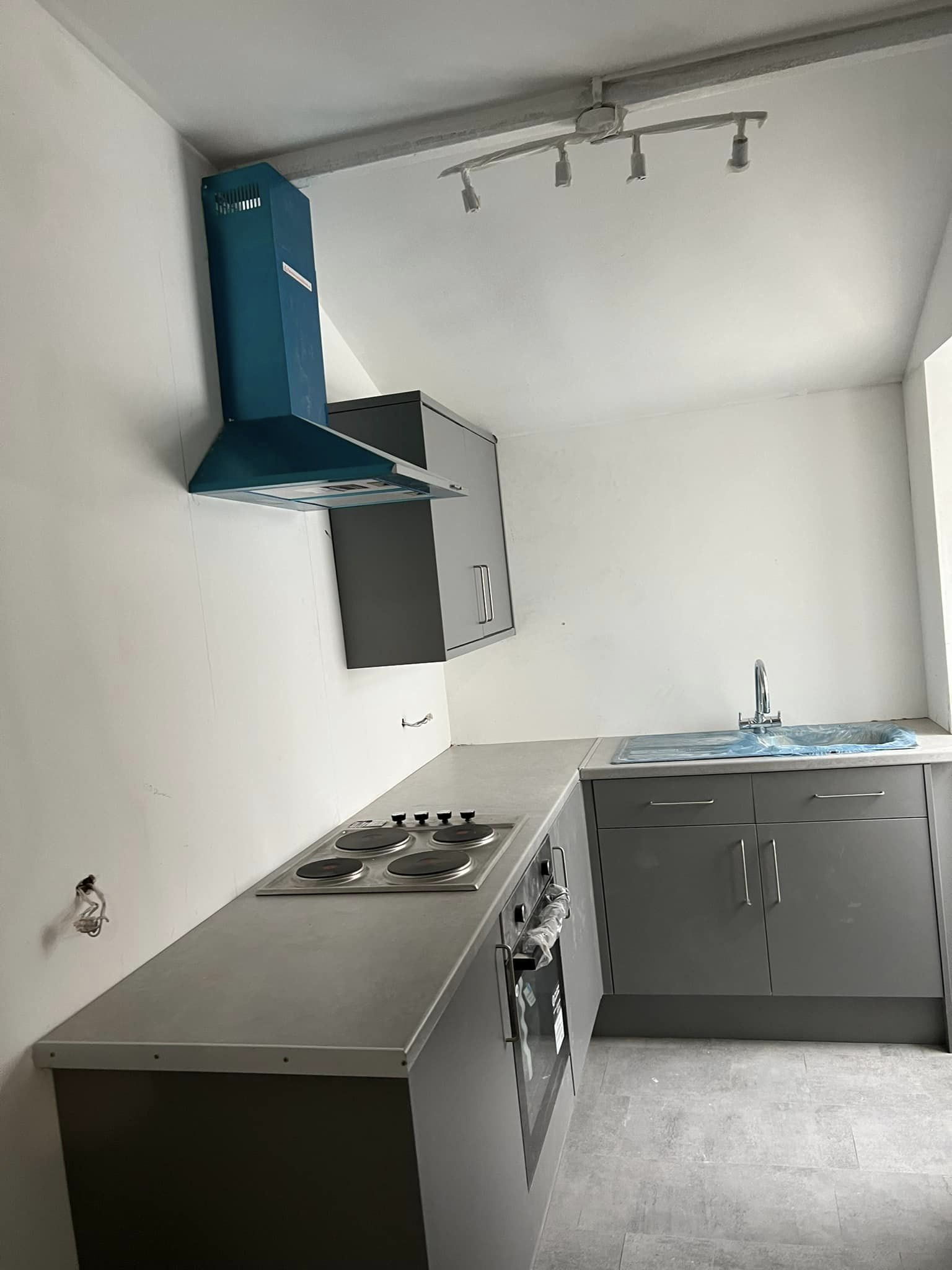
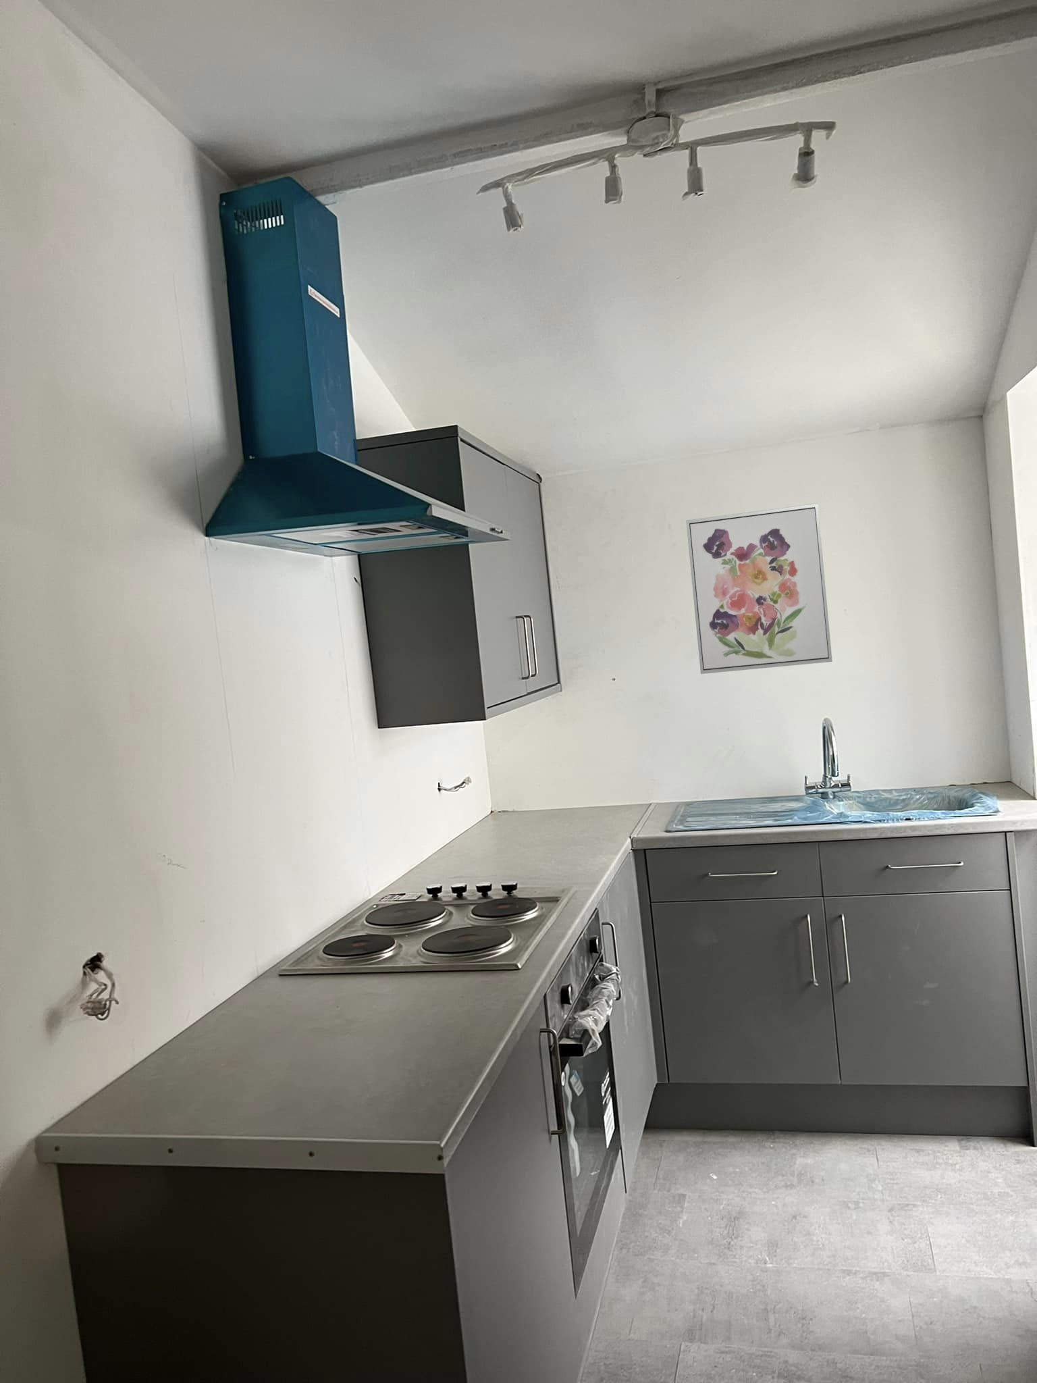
+ wall art (758, 590)
